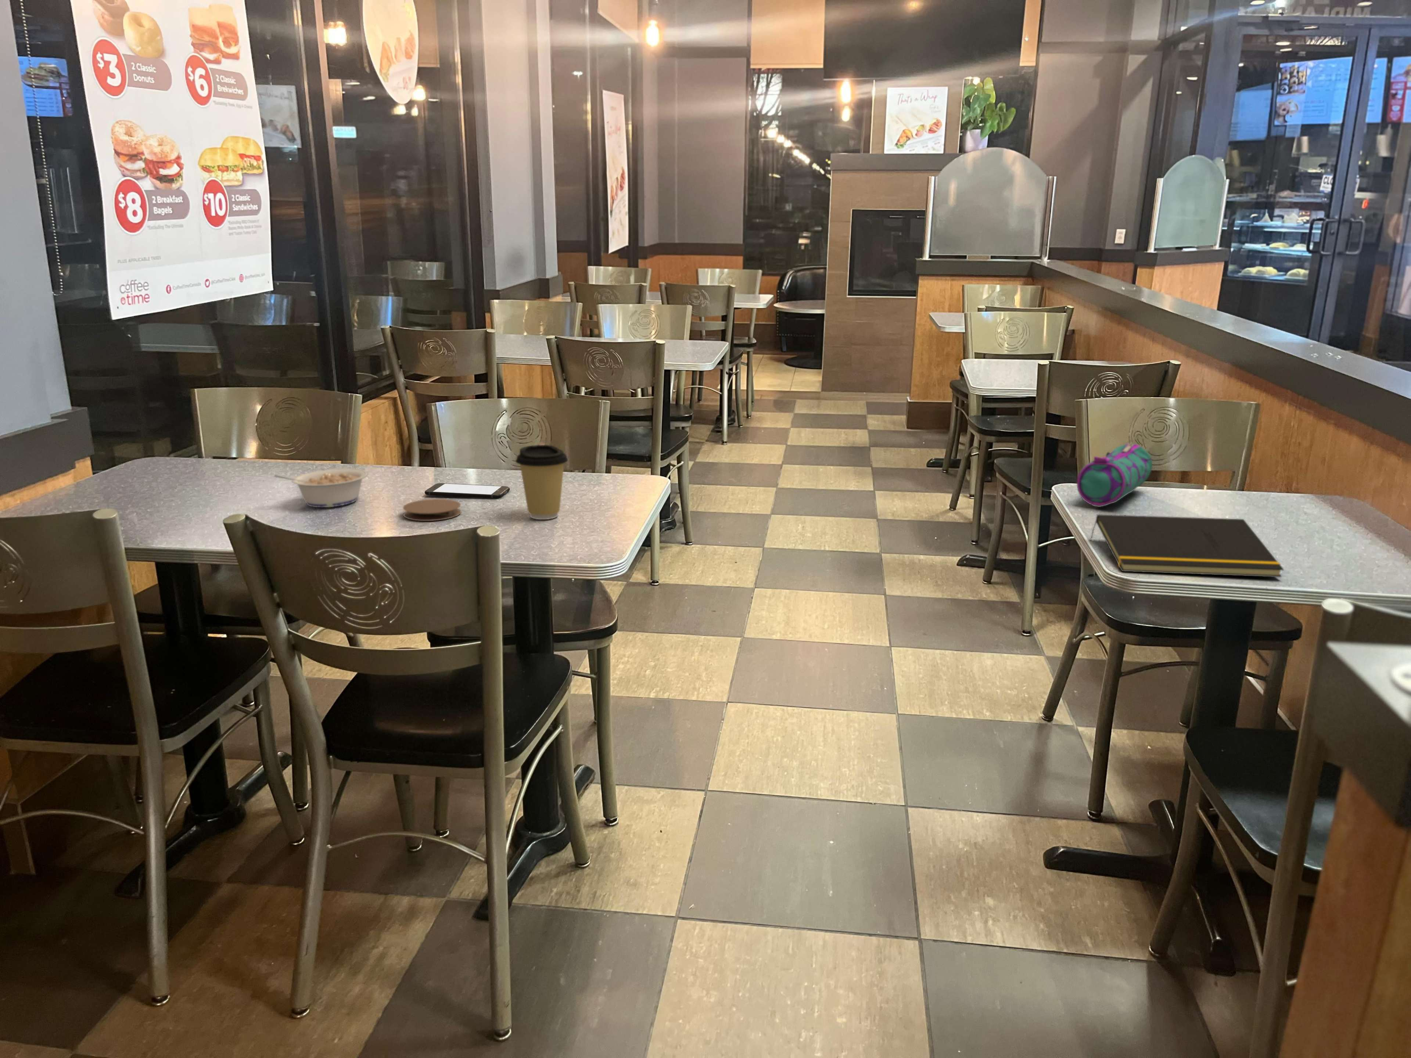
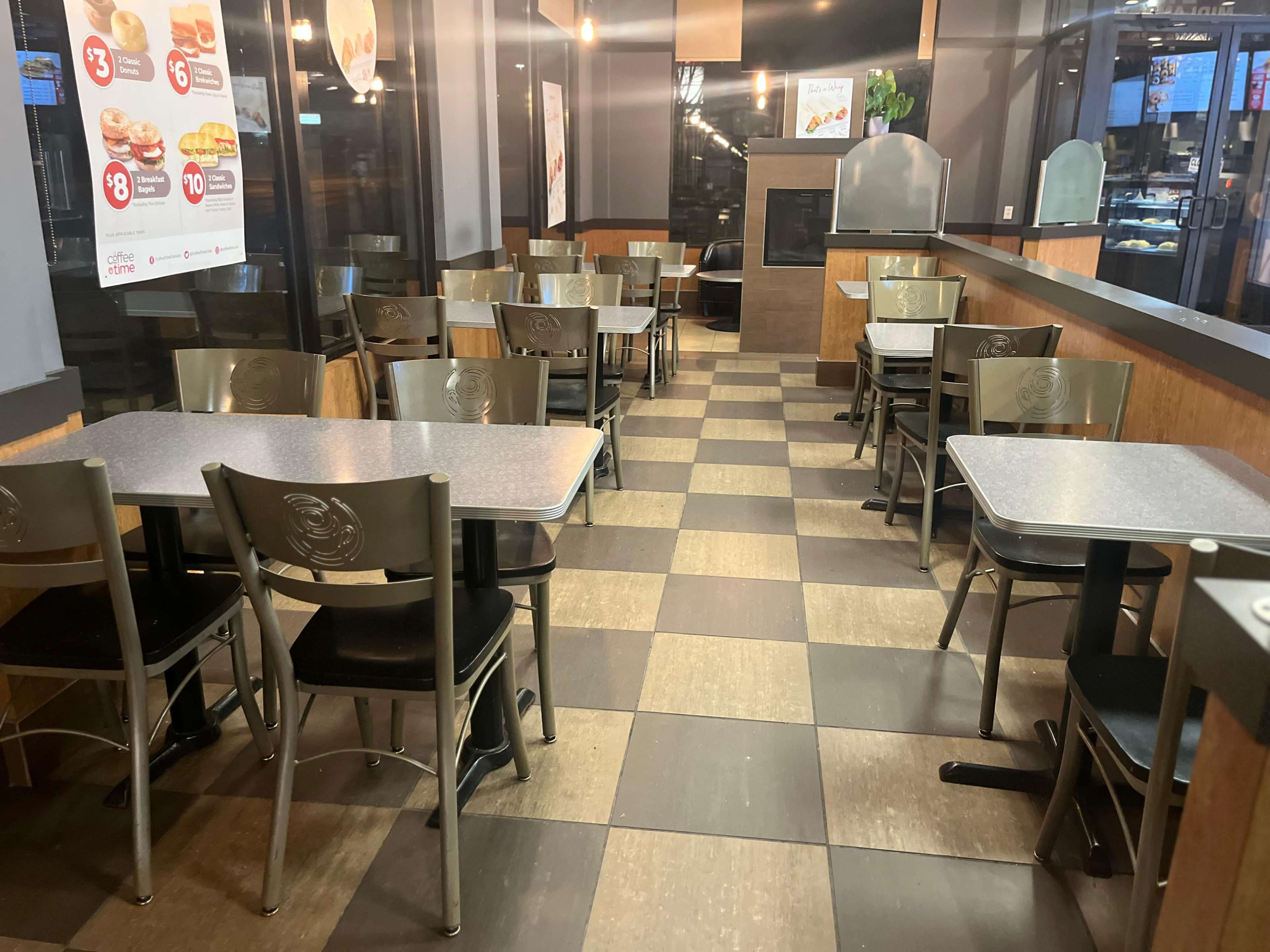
- coaster (432, 509)
- coffee cup (542, 482)
- legume (328, 487)
- pencil case (1114, 473)
- notepad (1184, 545)
- smartphone (468, 490)
